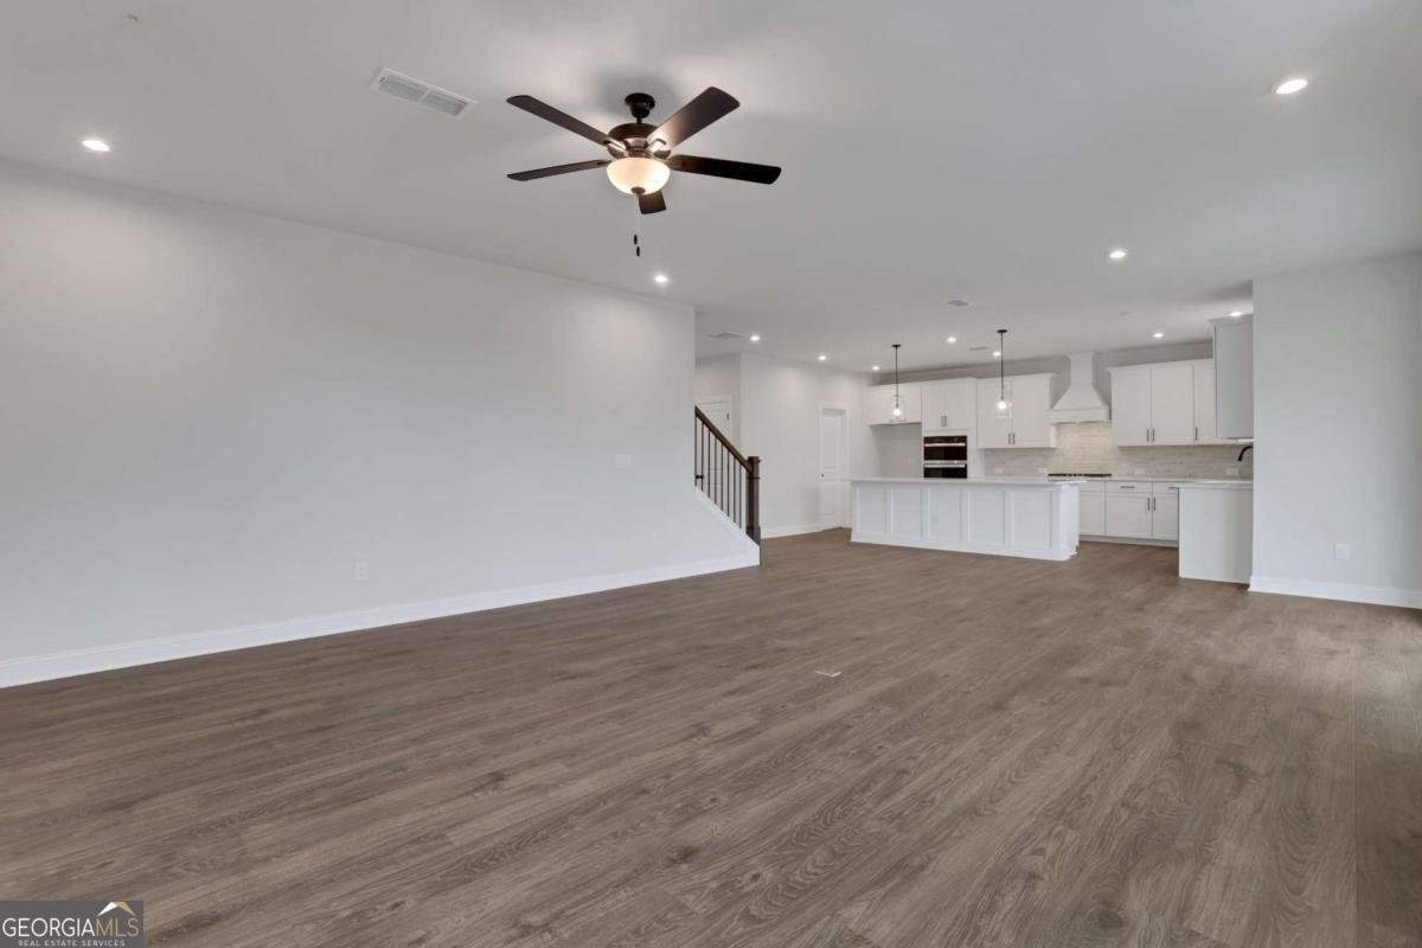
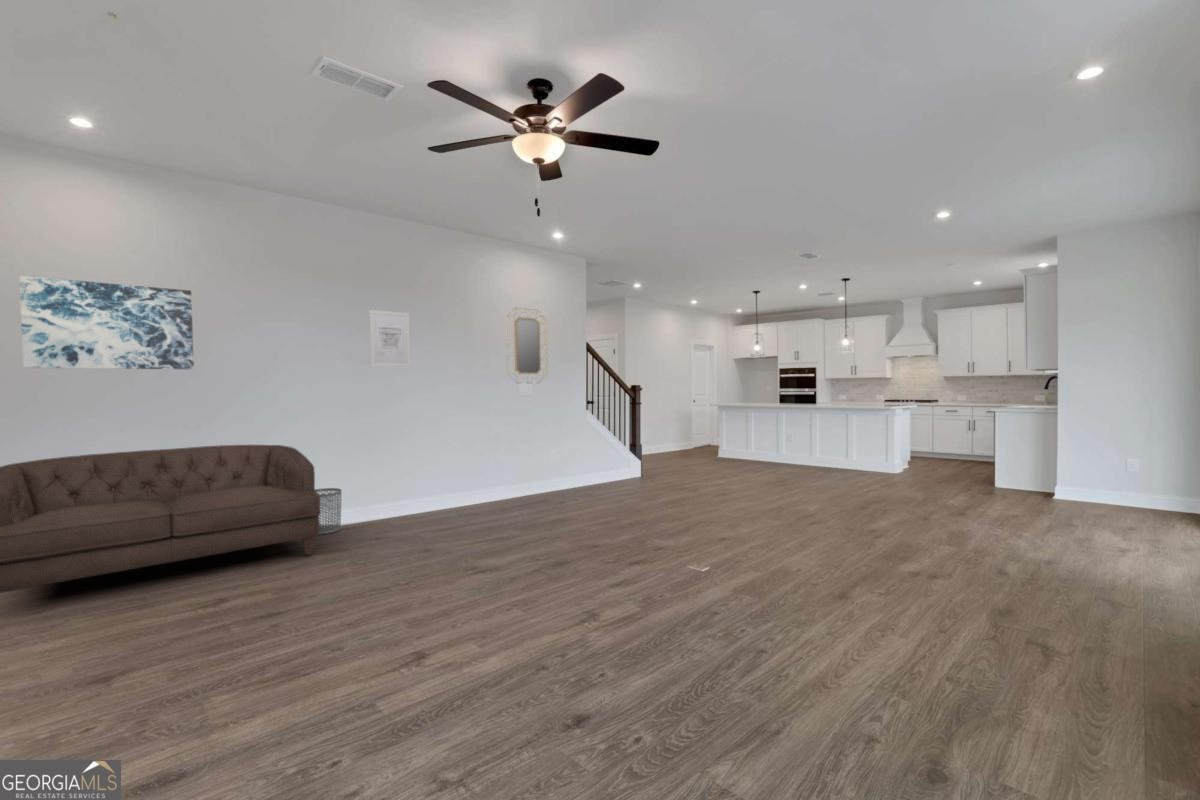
+ wall art (390, 339)
+ home mirror (528, 345)
+ sofa (166, 511)
+ waste bin (322, 511)
+ wall art (113, 326)
